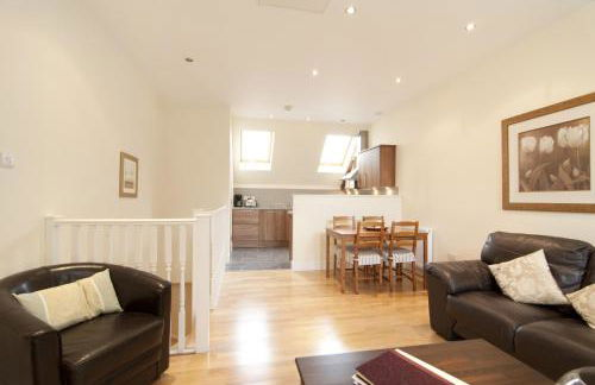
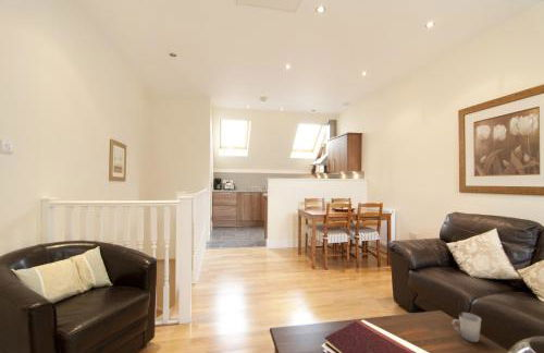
+ cup (466, 327)
